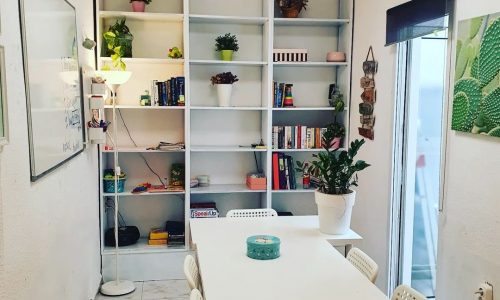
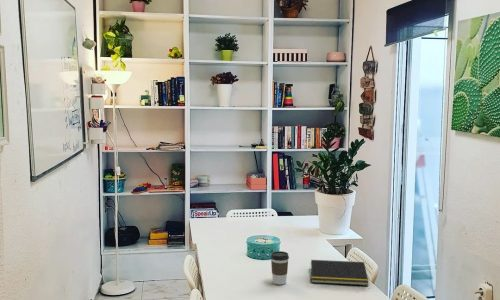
+ notepad (338, 272)
+ coffee cup (279, 267)
